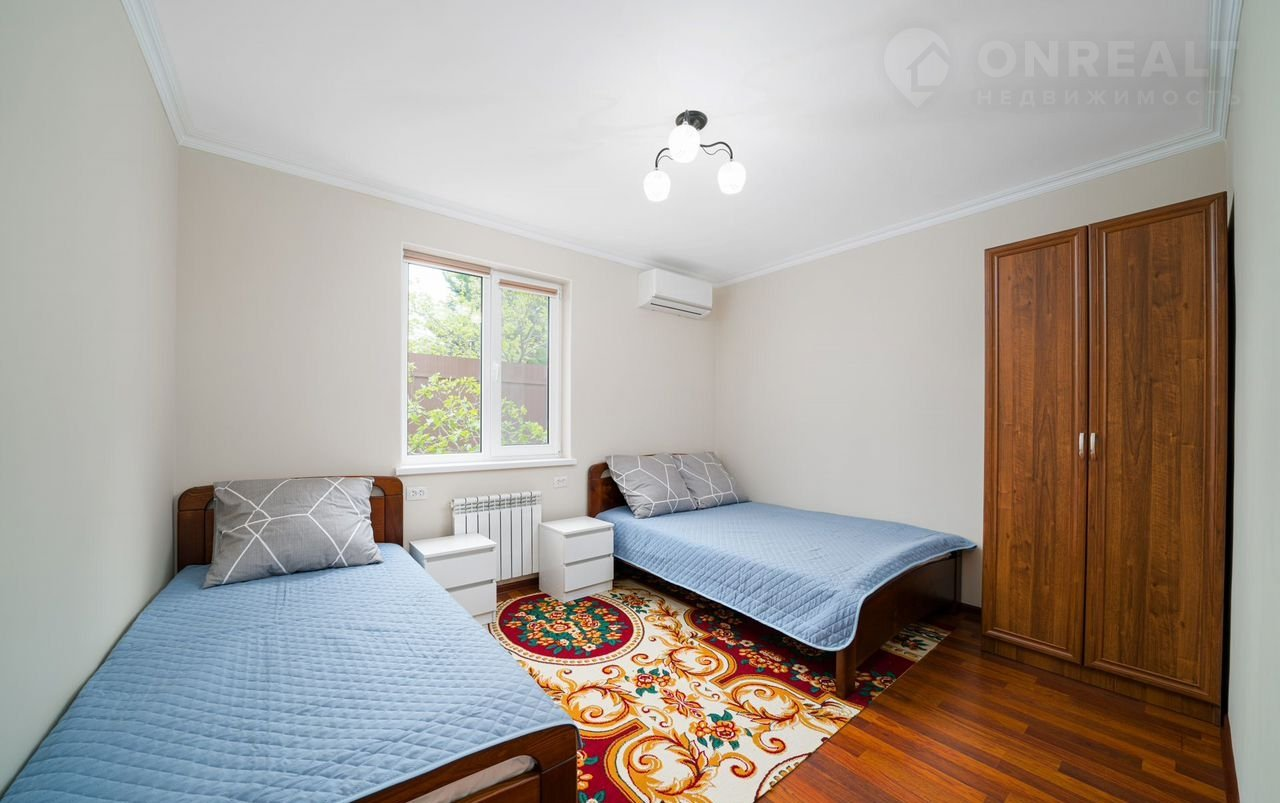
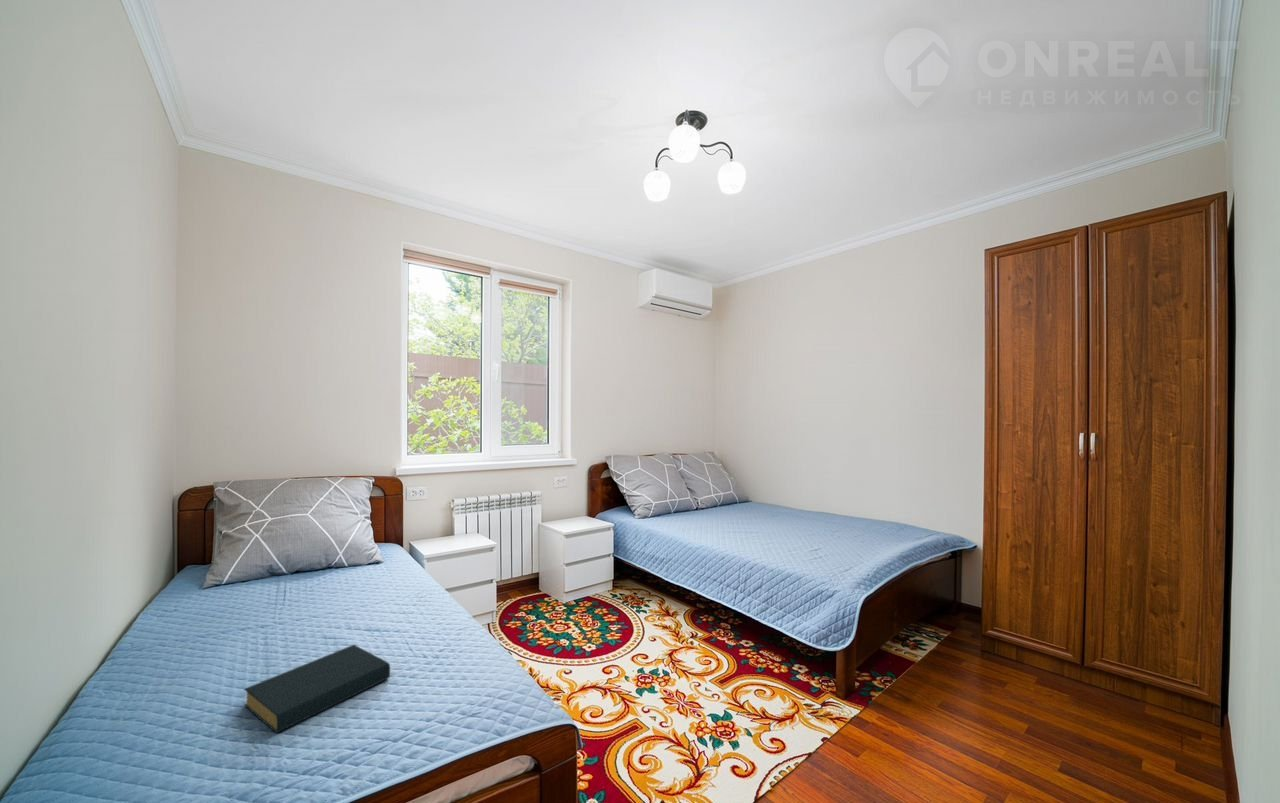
+ hardback book (320, 683)
